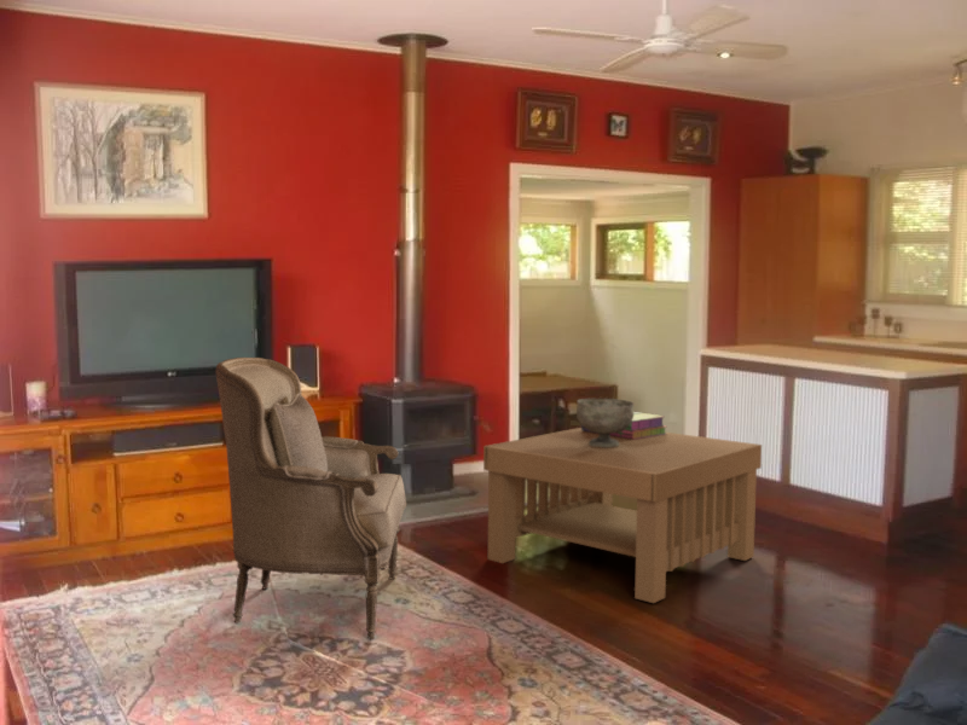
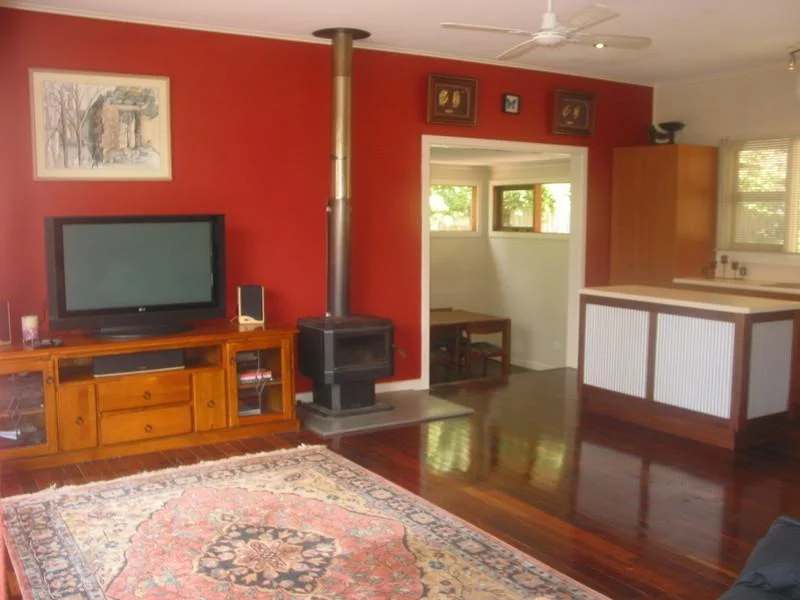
- decorative bowl (604, 422)
- armchair (309, 485)
- stack of books (627, 427)
- coffee table (623, 507)
